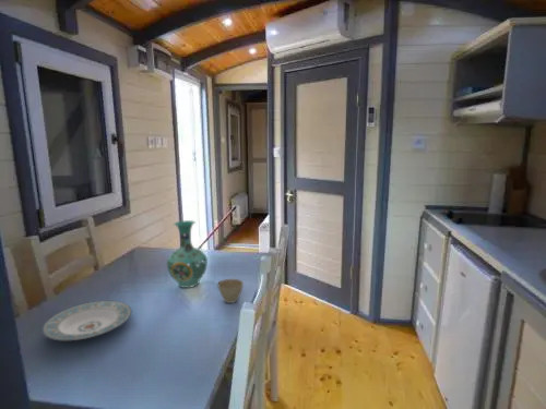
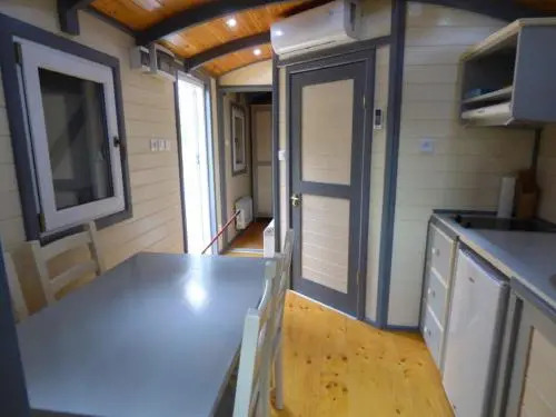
- plate (90, 322)
- vase (187, 253)
- flower pot (230, 291)
